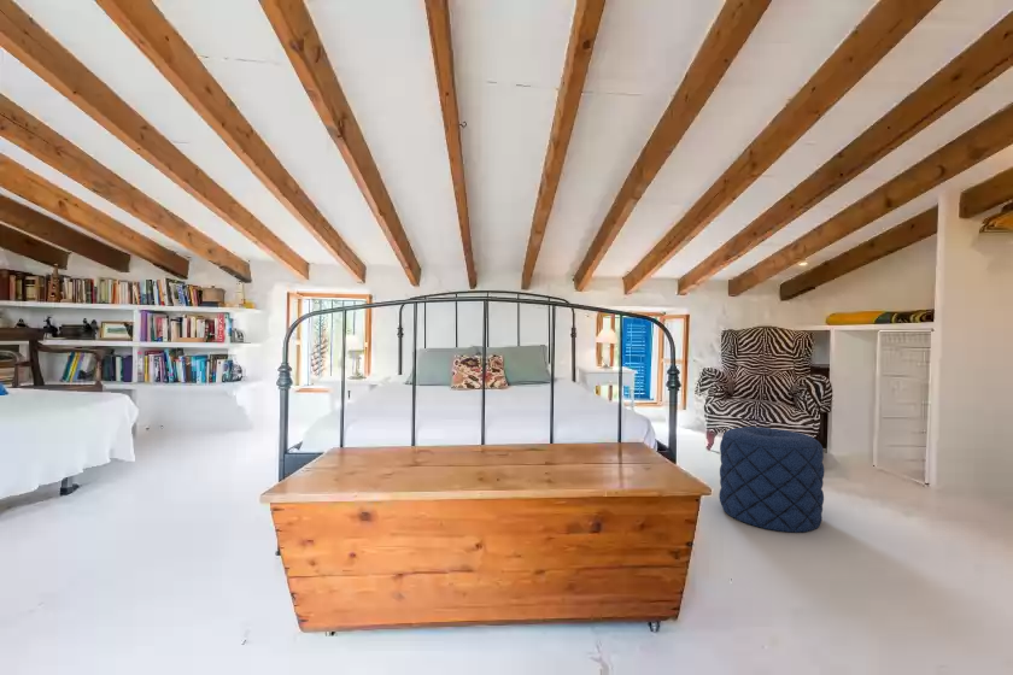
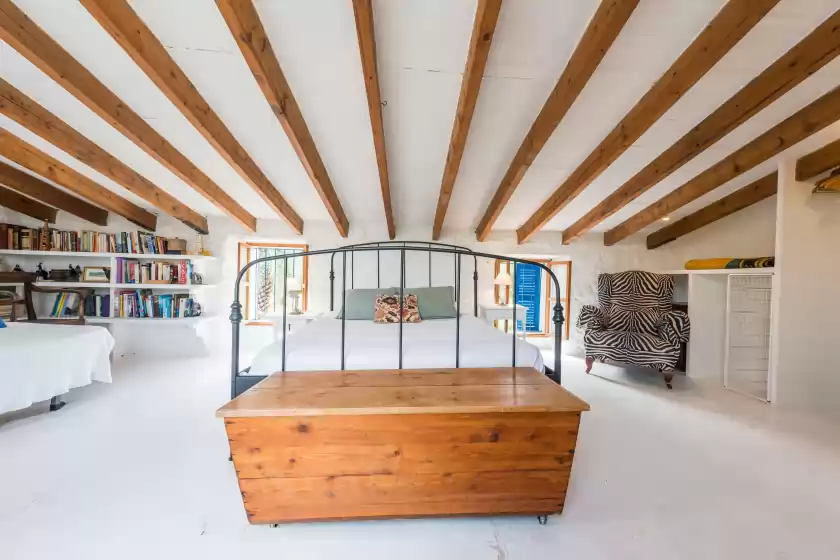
- pouf (769, 472)
